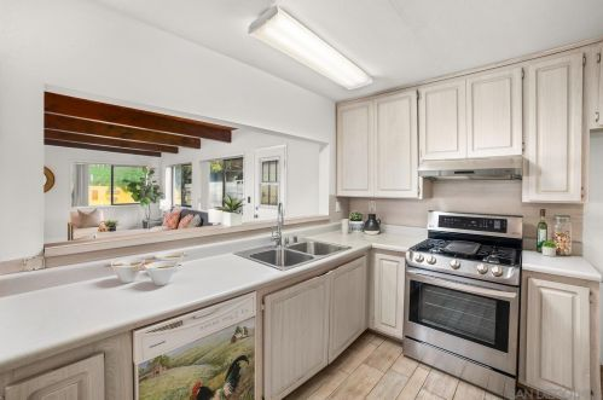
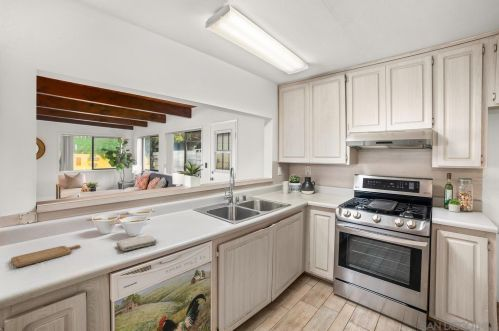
+ washcloth (137, 242)
+ chopping board (49, 253)
